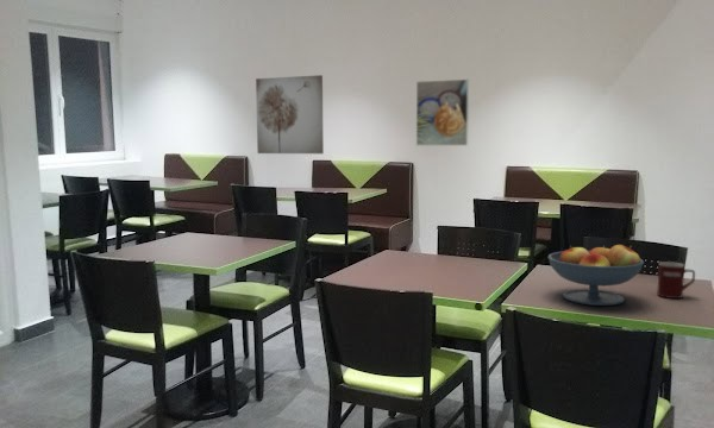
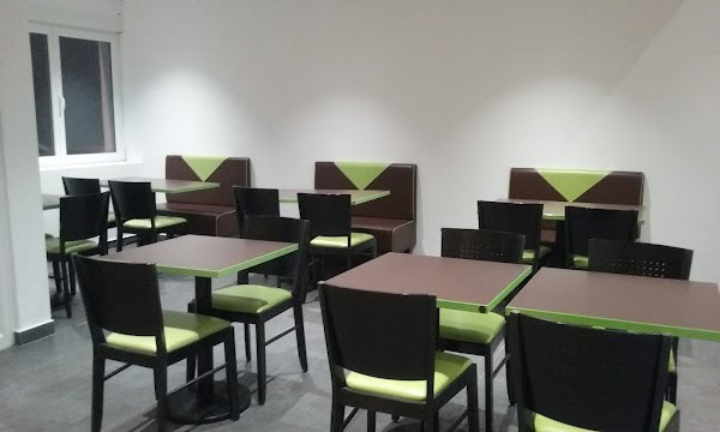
- wall art (288, 115)
- fruit bowl (594, 271)
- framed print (441, 113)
- mug (676, 279)
